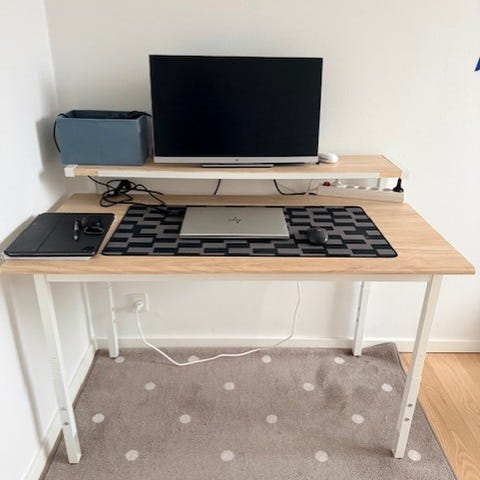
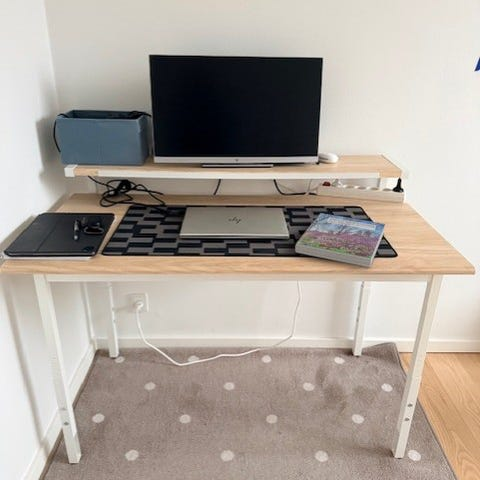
+ book (342, 237)
